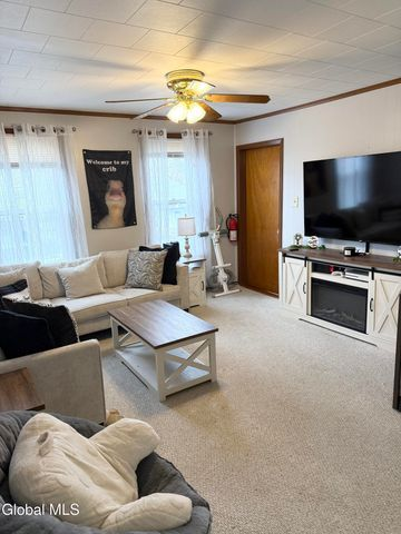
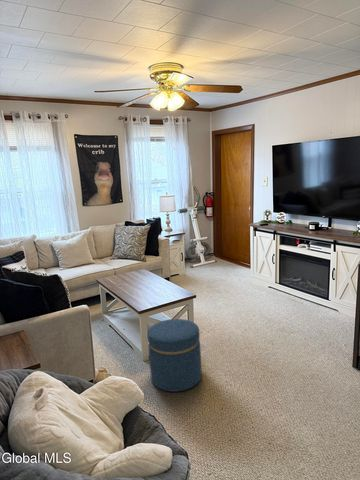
+ ottoman (174, 352)
